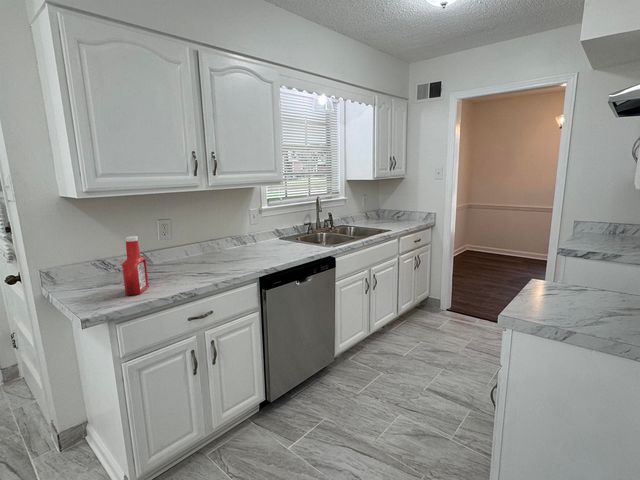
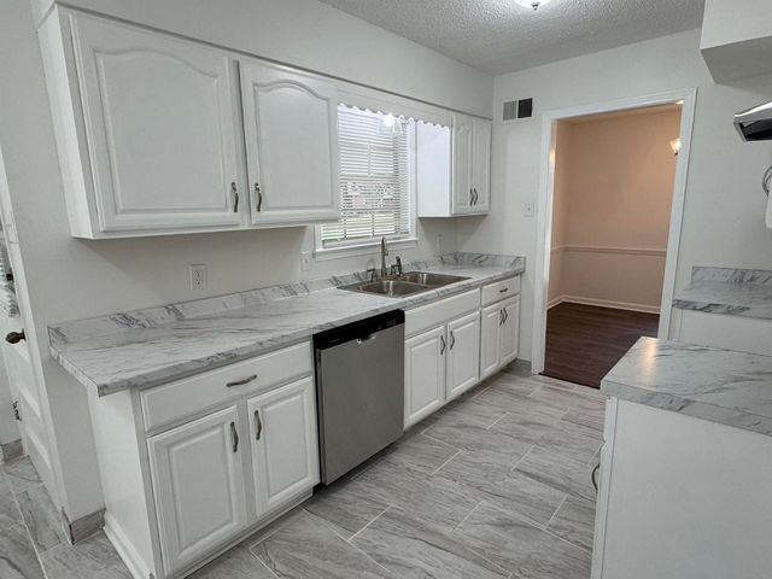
- soap bottle (134, 263)
